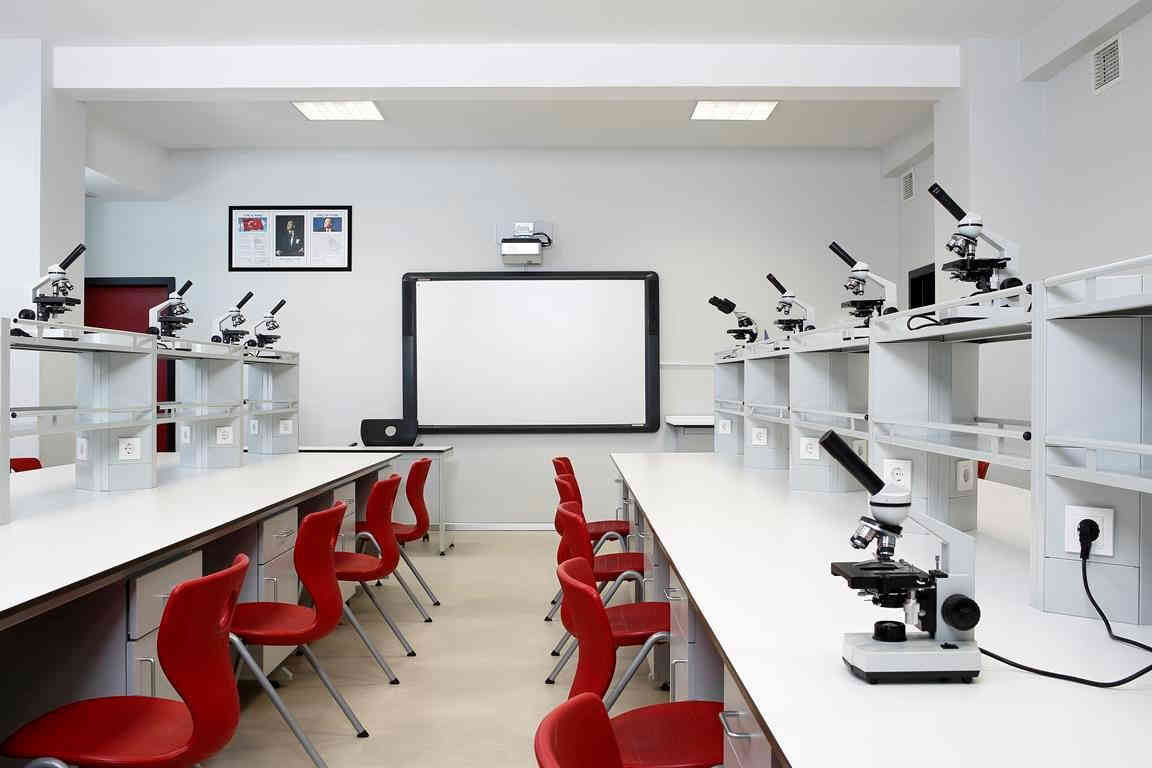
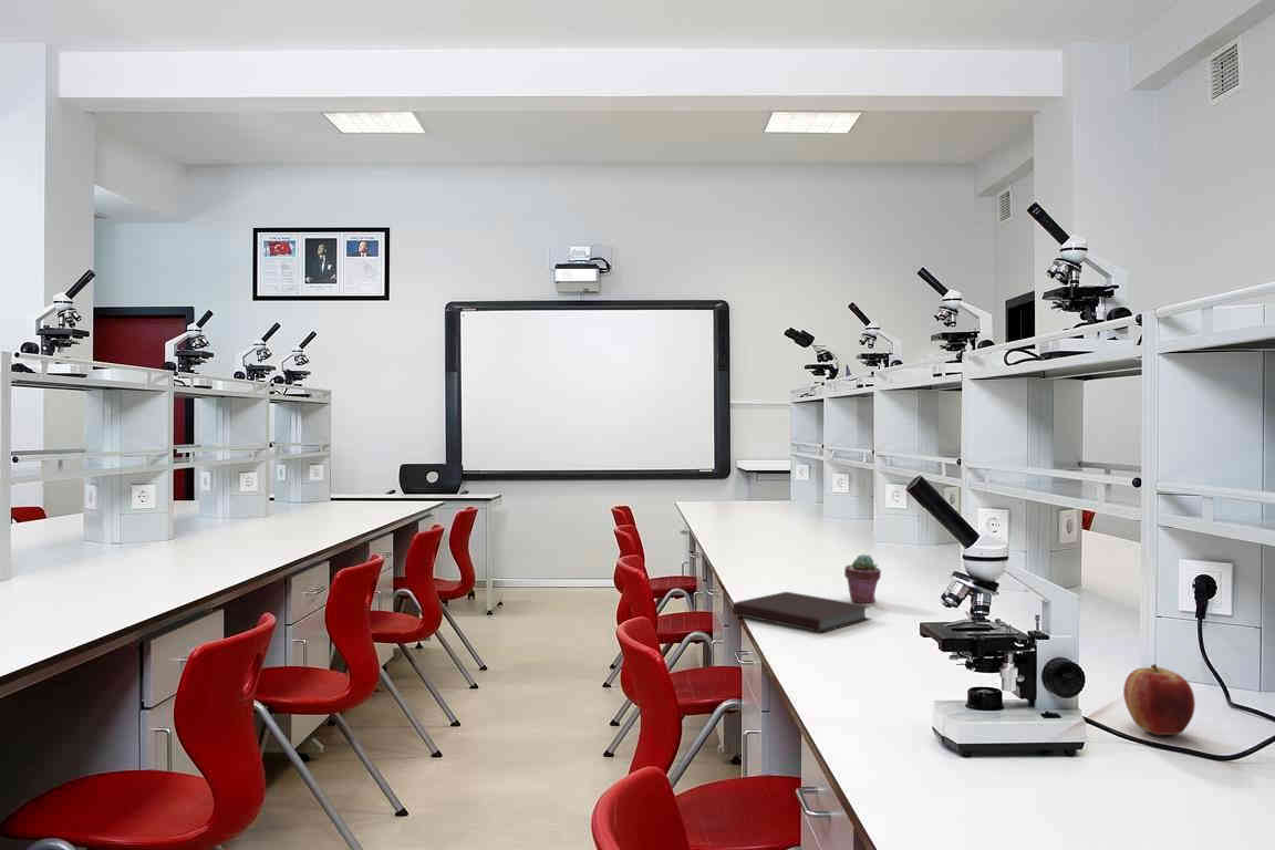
+ potted succulent (862, 577)
+ apple (1159, 697)
+ notebook (801, 610)
